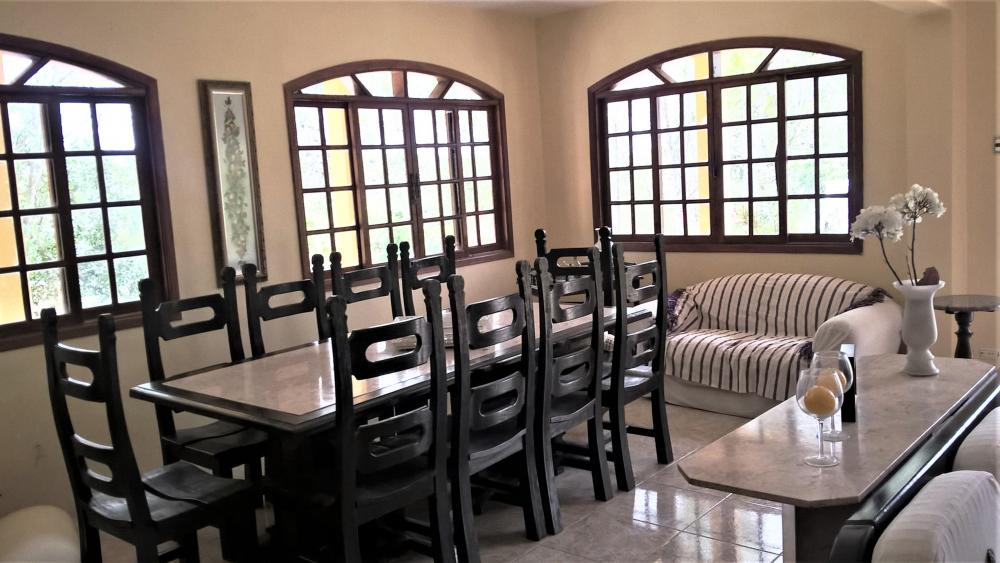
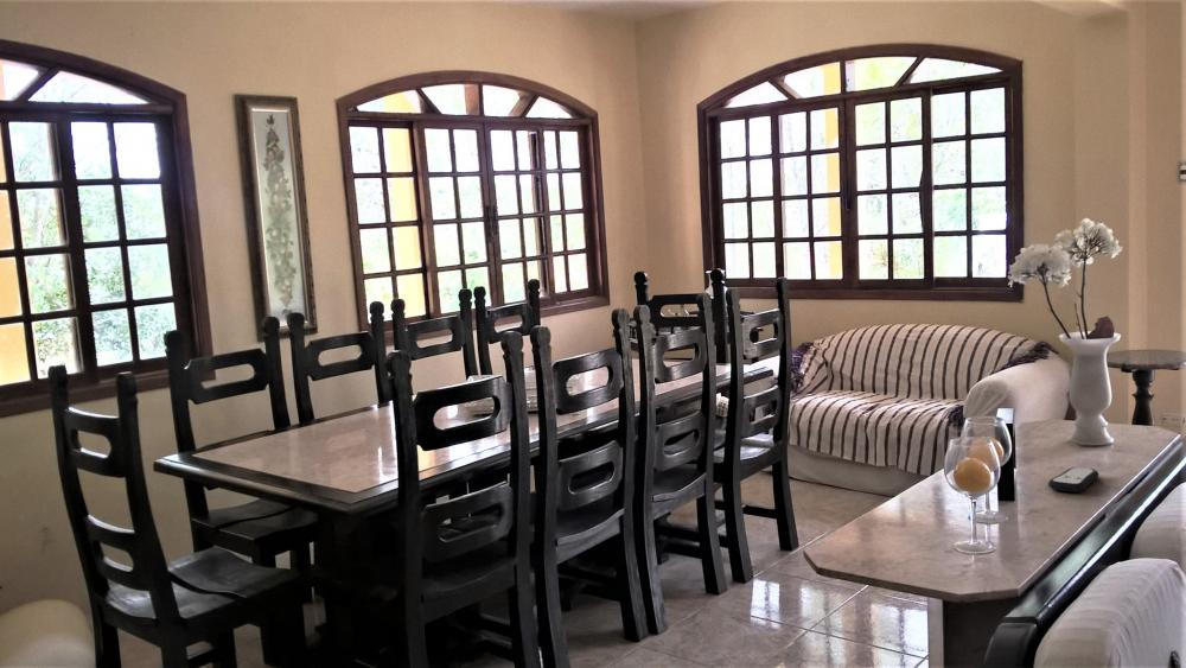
+ remote control (1075, 478)
